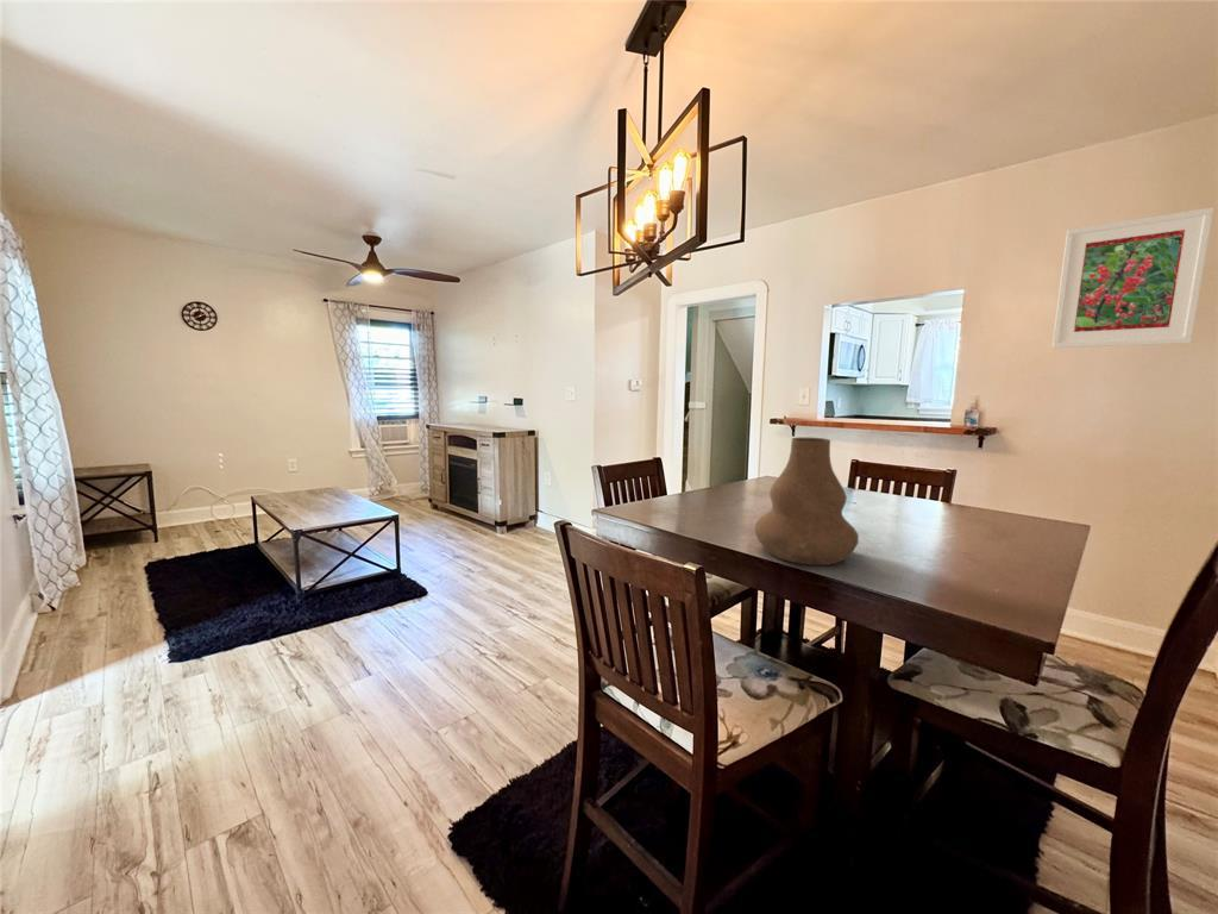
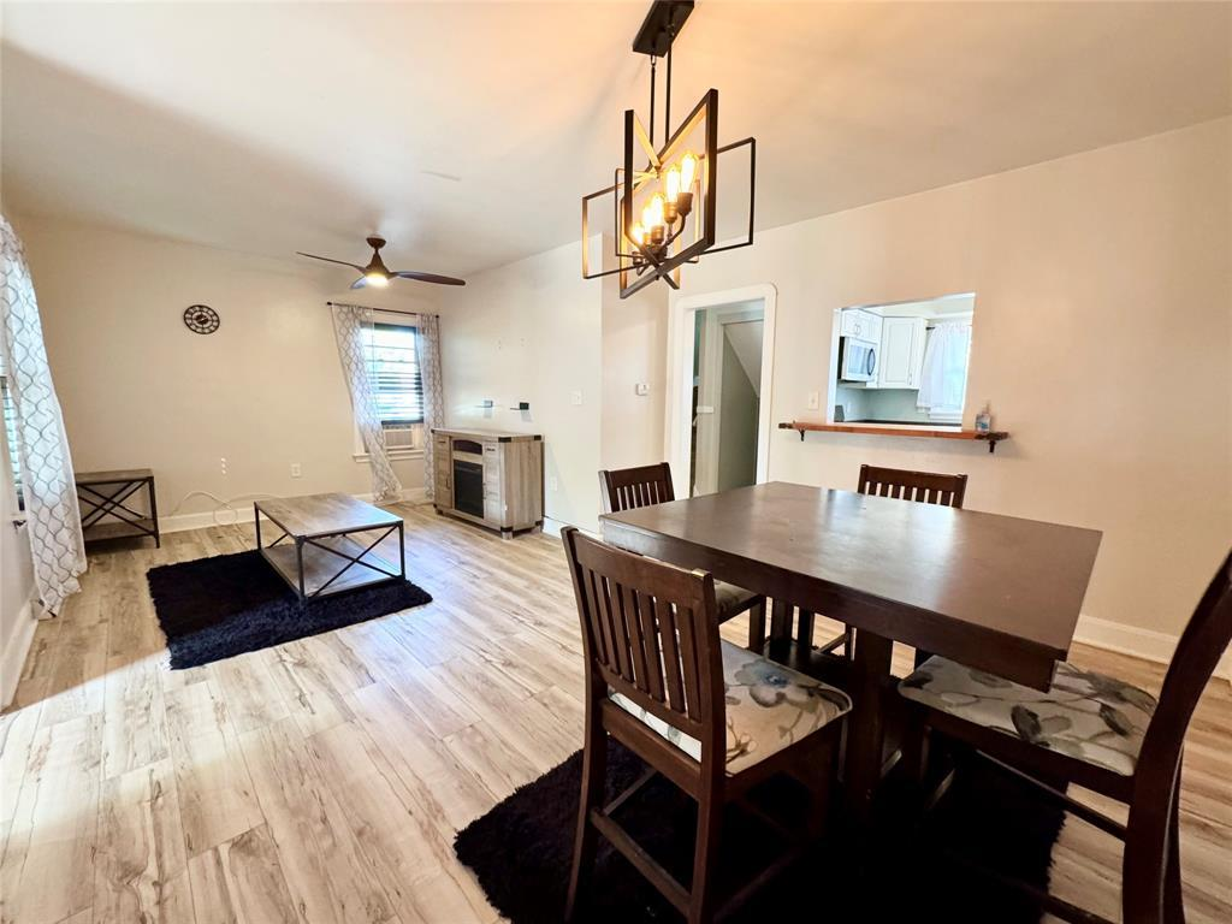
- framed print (1125, 283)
- vase (806, 496)
